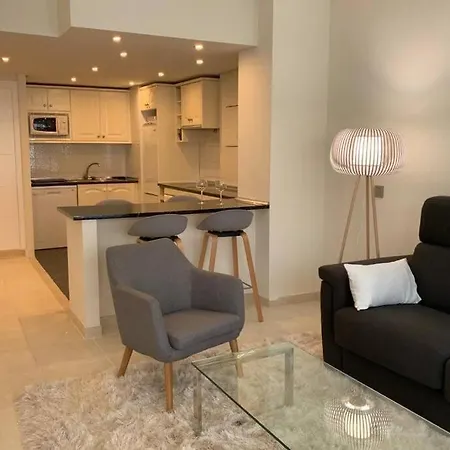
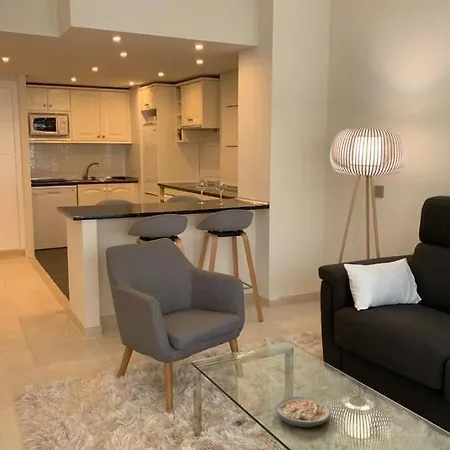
+ soup (303, 410)
